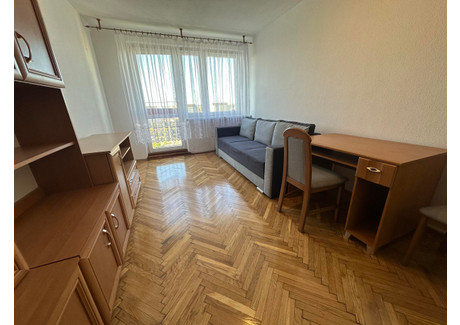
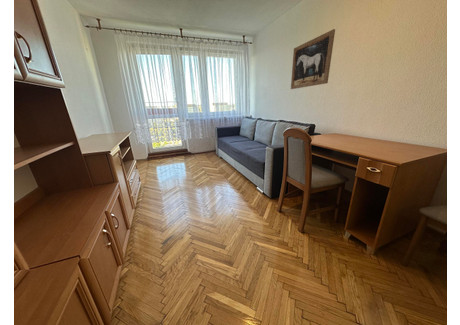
+ wall art (309, 64)
